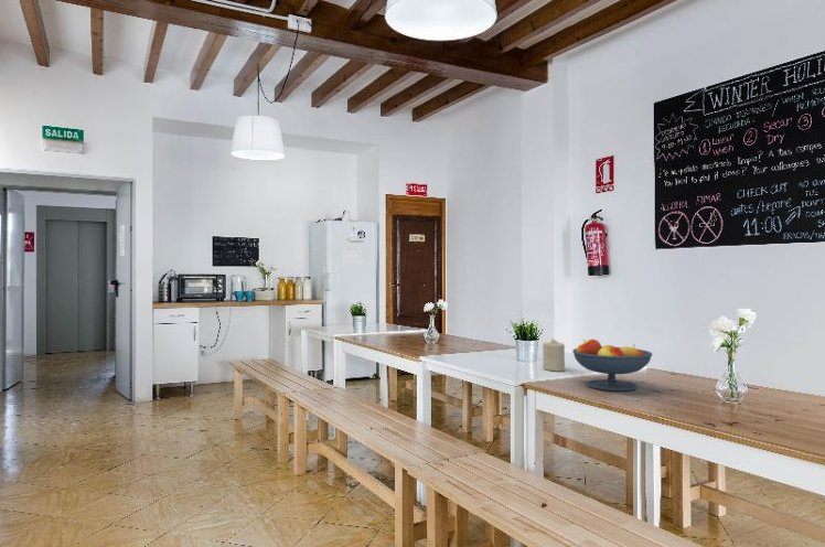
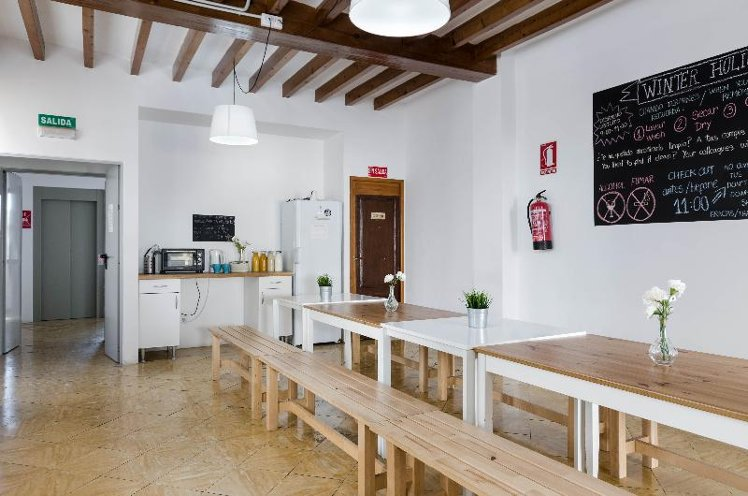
- fruit bowl (611, 362)
- candle (554, 353)
